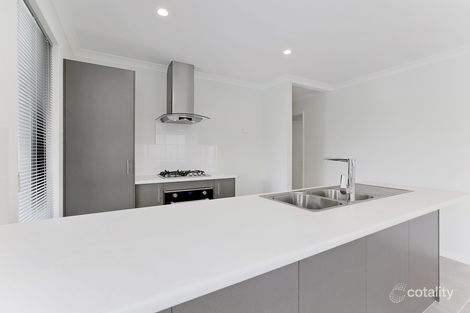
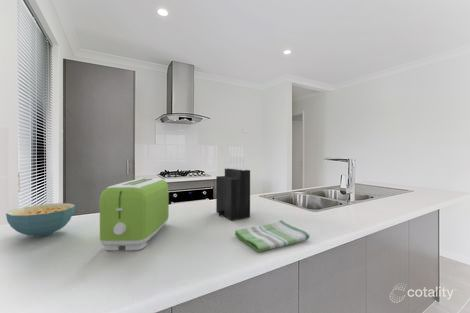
+ knife block (230, 180)
+ cereal bowl (43, 221)
+ dish towel (271, 233)
+ toaster (139, 208)
